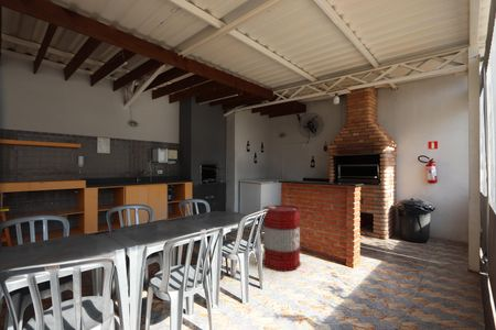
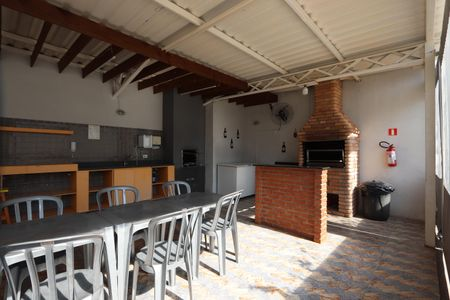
- trash can (281, 235)
